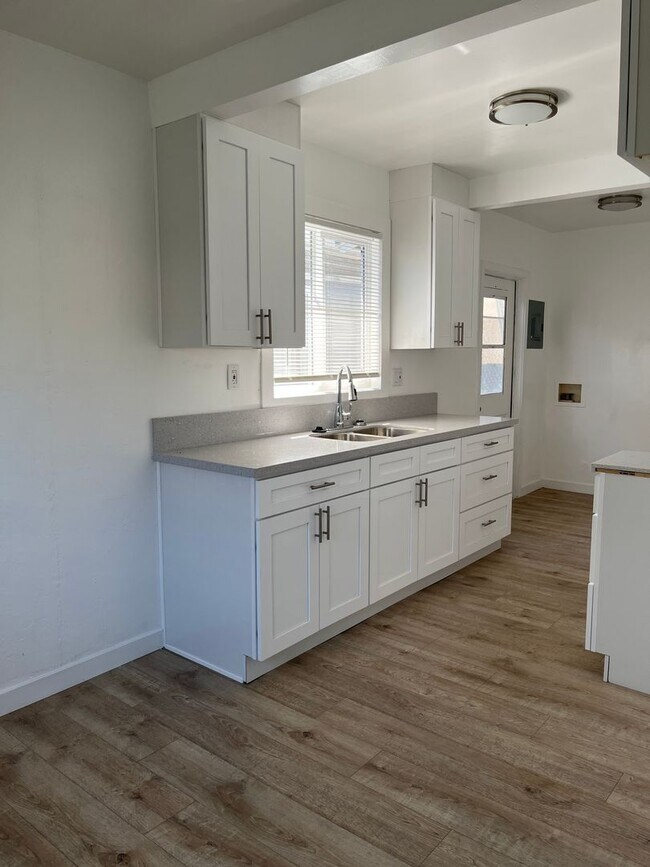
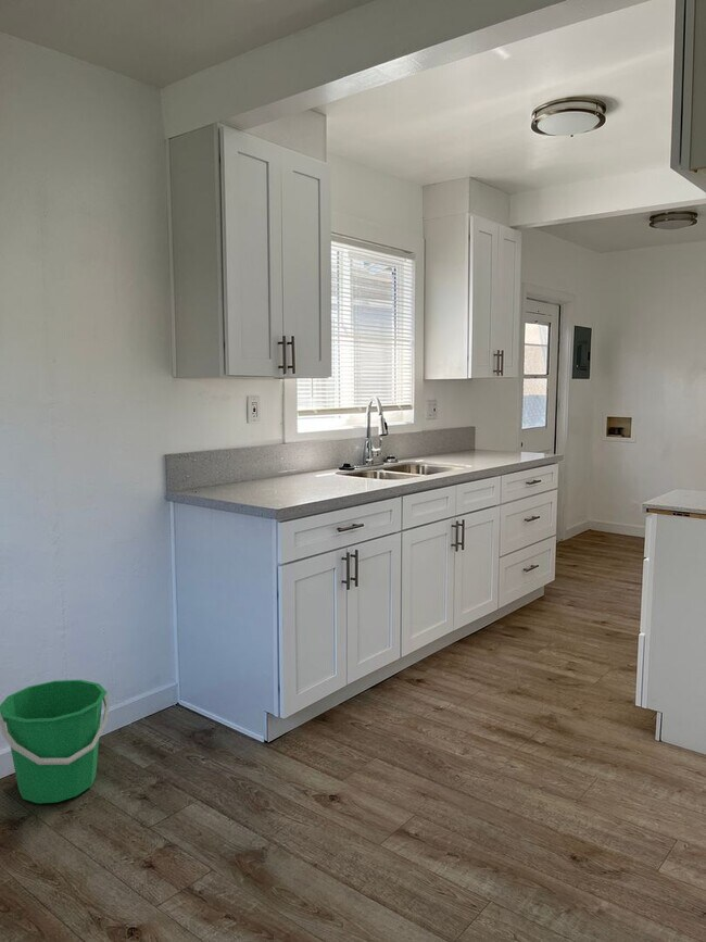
+ bucket (54, 742)
